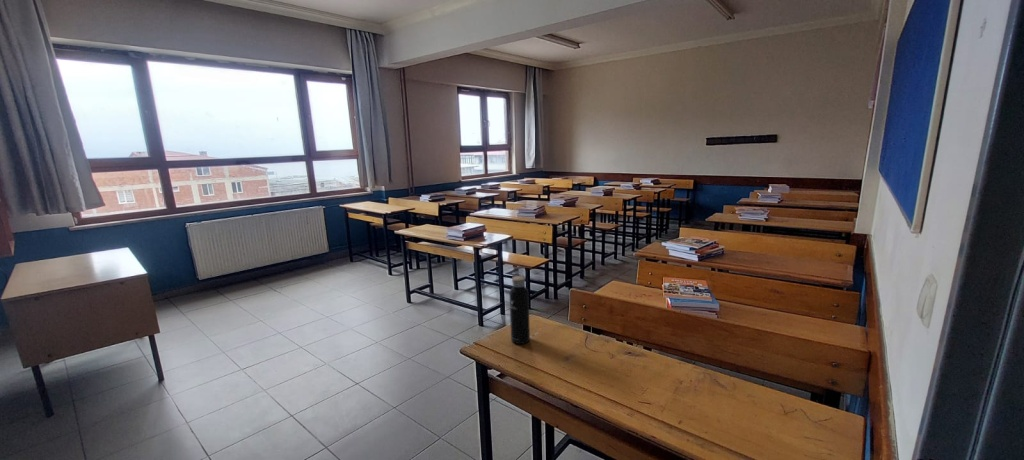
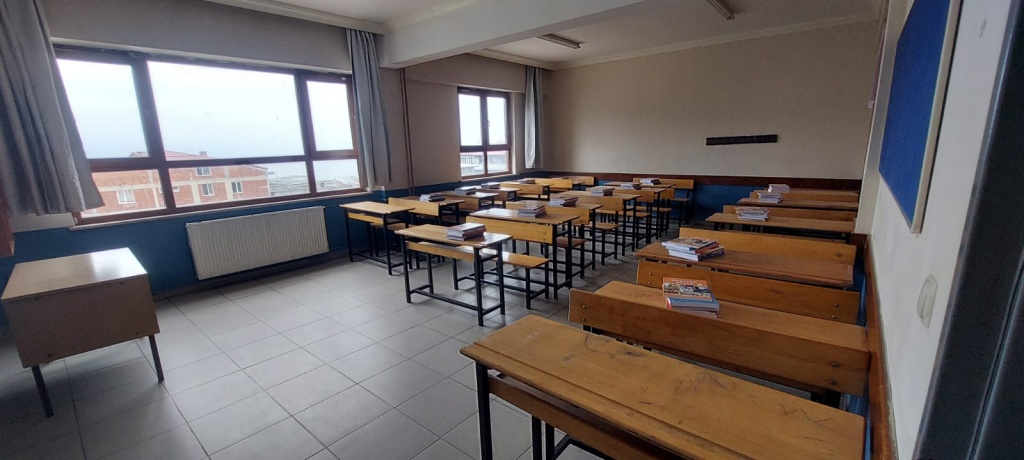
- water bottle (519, 306)
